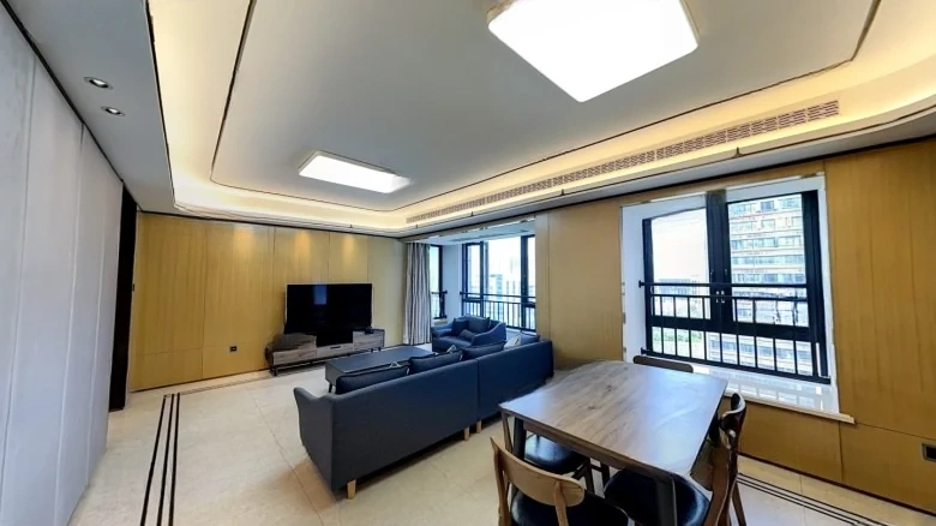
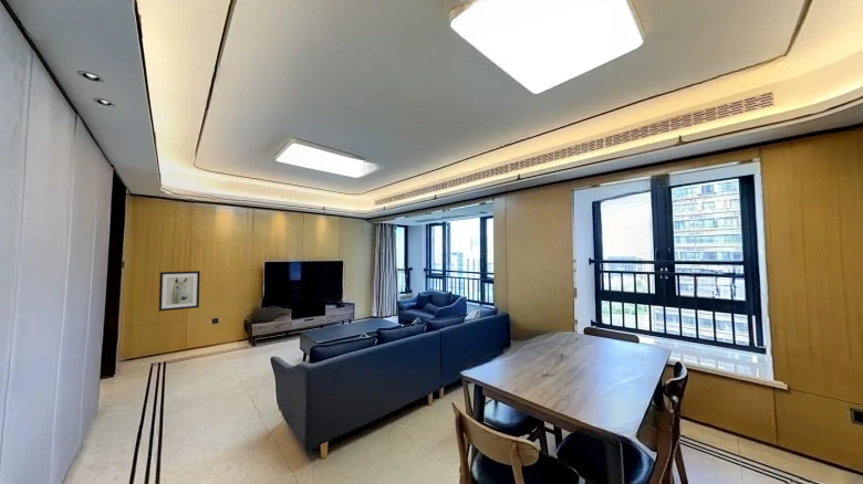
+ wall art (179, 290)
